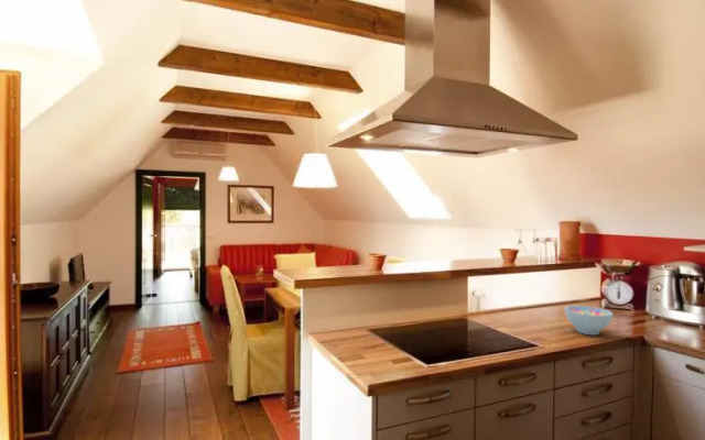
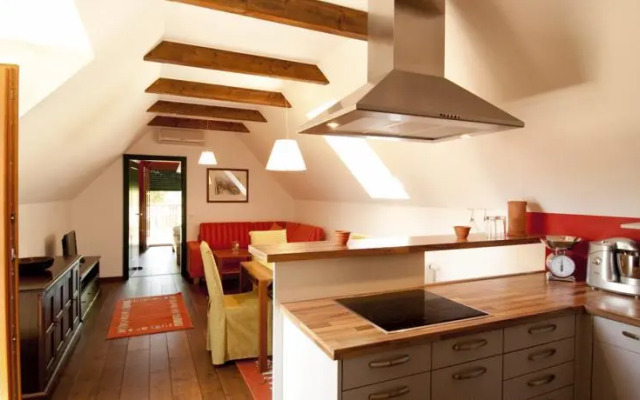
- bowl (587, 320)
